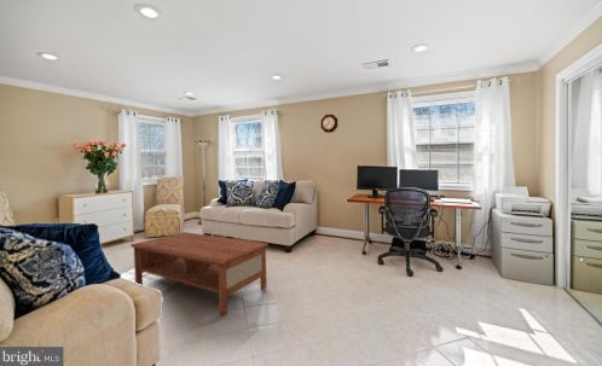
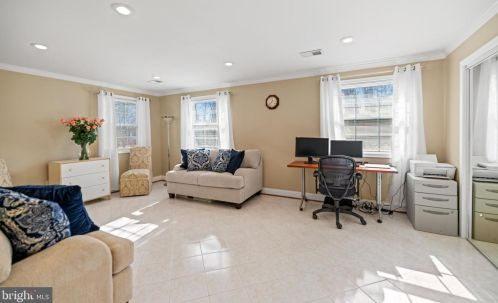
- coffee table (198, 266)
